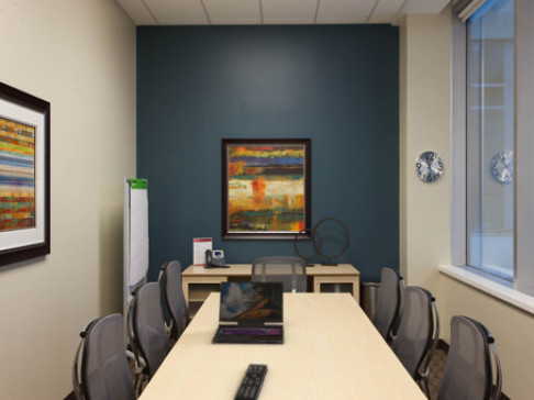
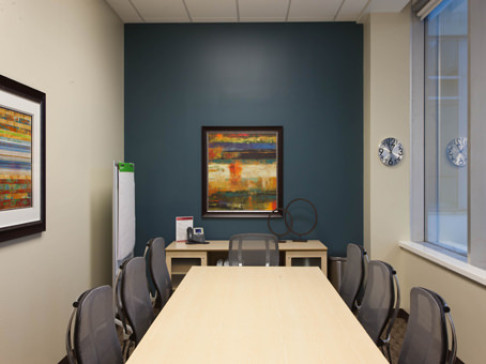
- laptop (249, 310)
- remote control (252, 381)
